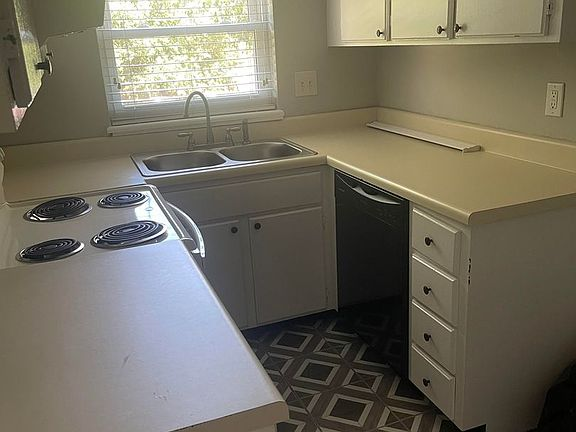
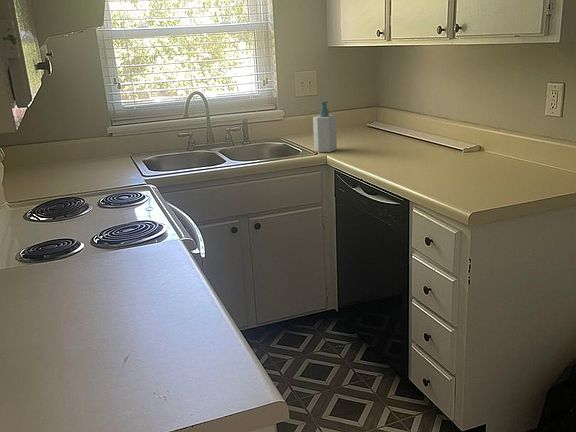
+ soap bottle (324, 126)
